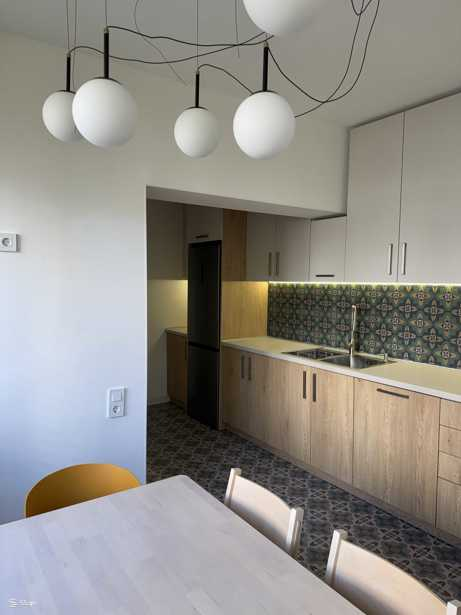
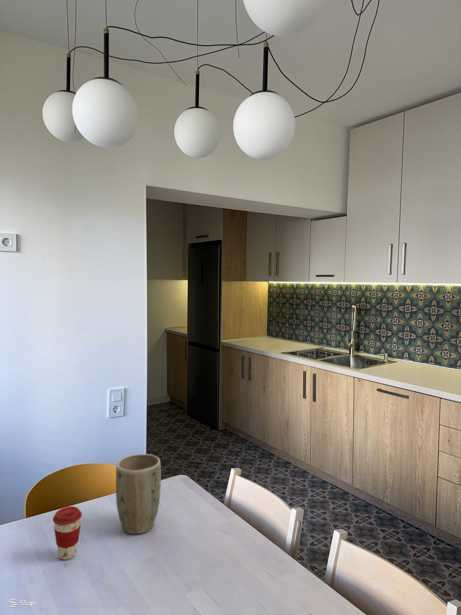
+ plant pot (138, 493)
+ coffee cup (67, 533)
